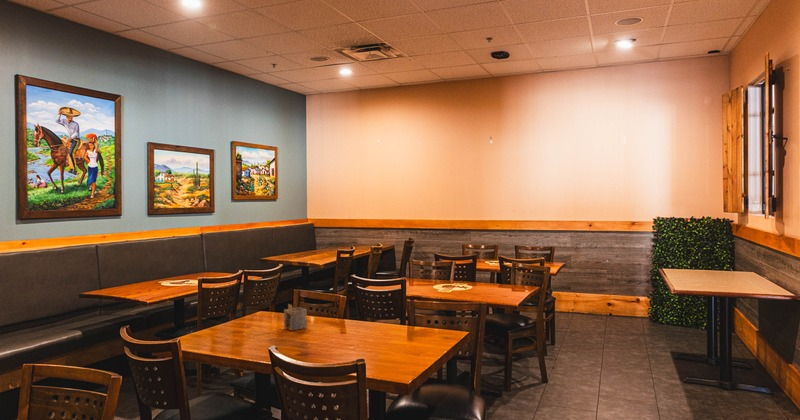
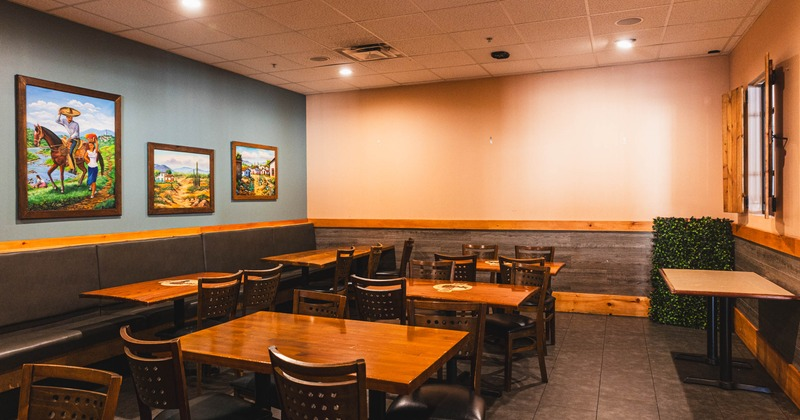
- napkin holder (295, 315)
